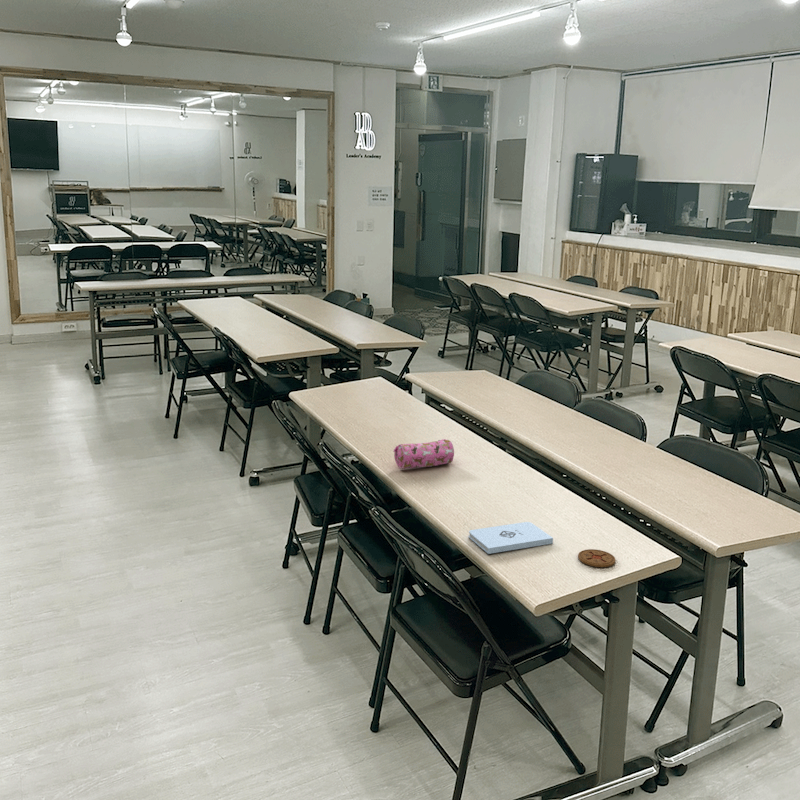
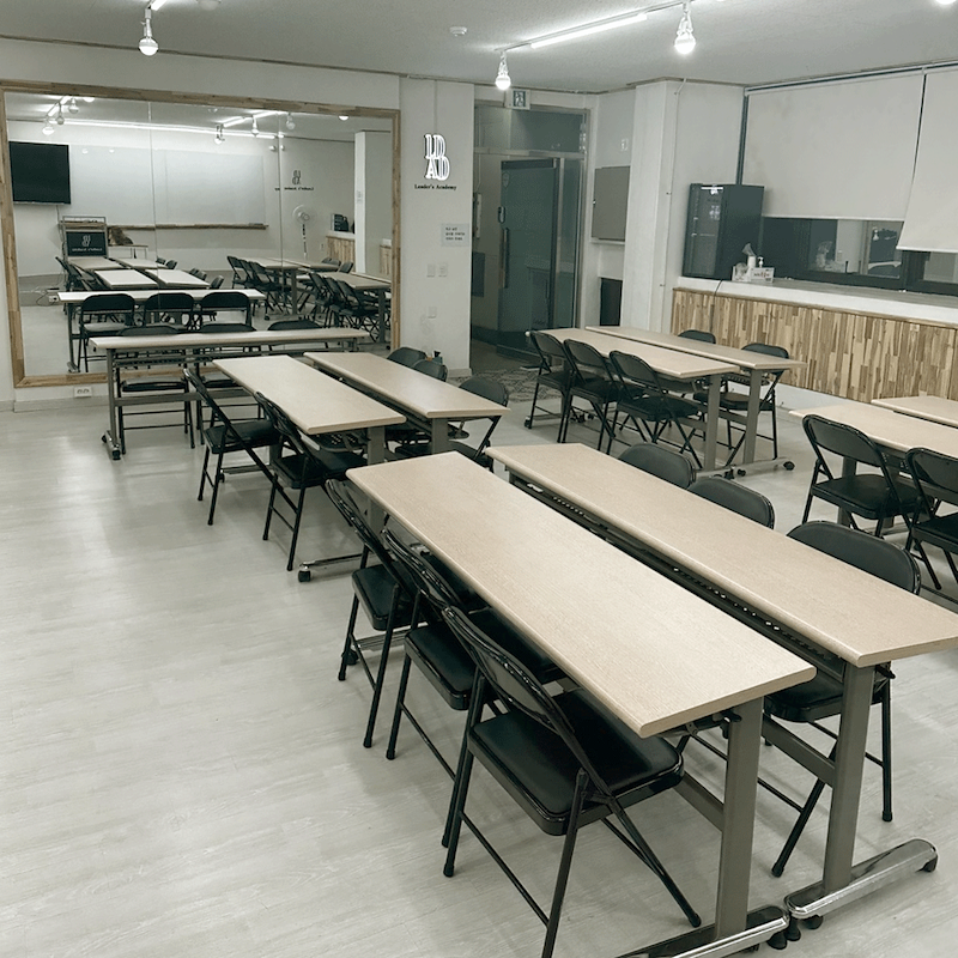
- notepad (509, 536)
- coaster (596, 558)
- pencil case (423, 453)
